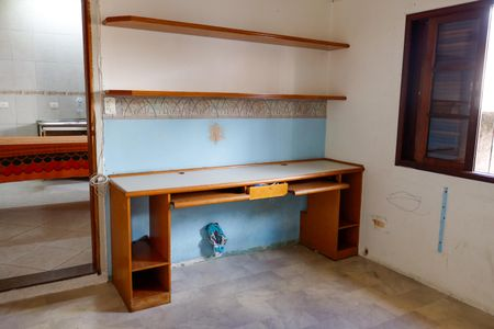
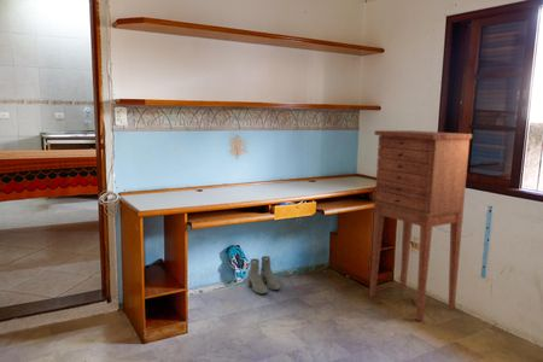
+ cabinet (415, 220)
+ boots (263, 274)
